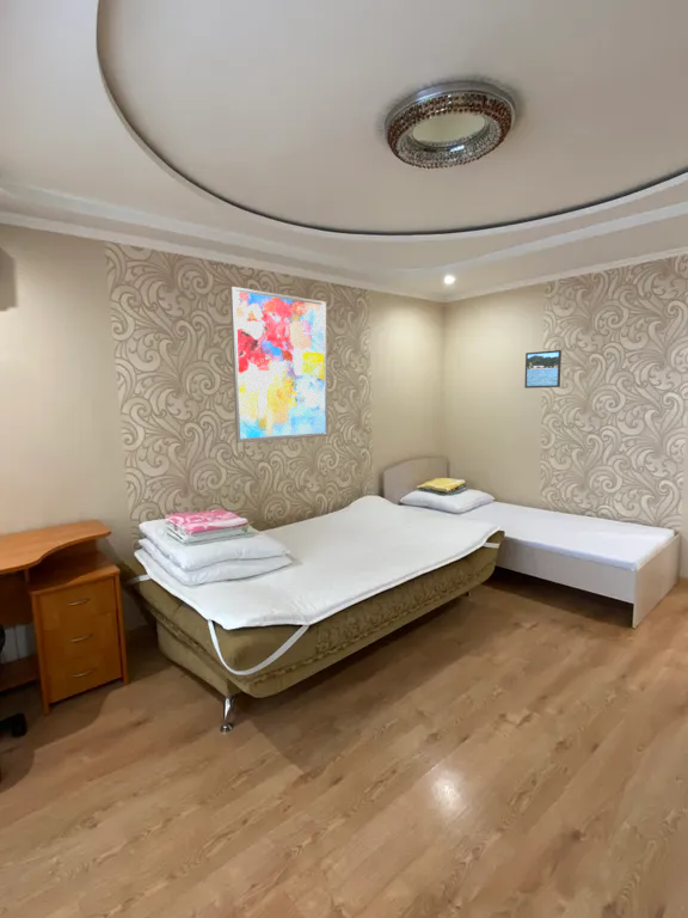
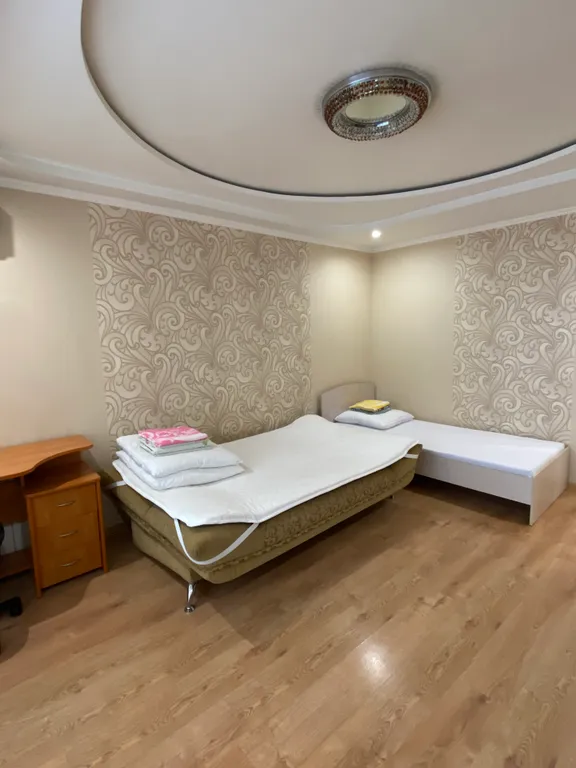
- wall art (283, 368)
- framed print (542, 369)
